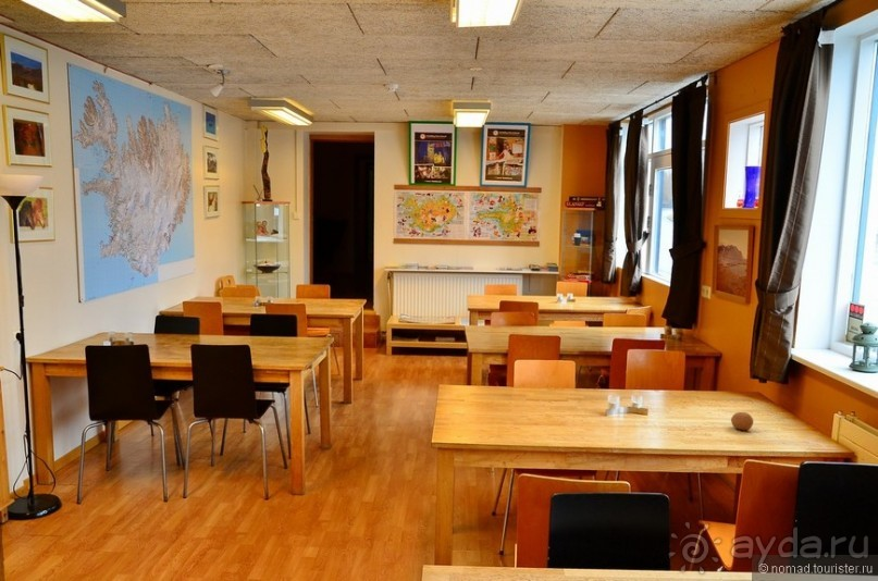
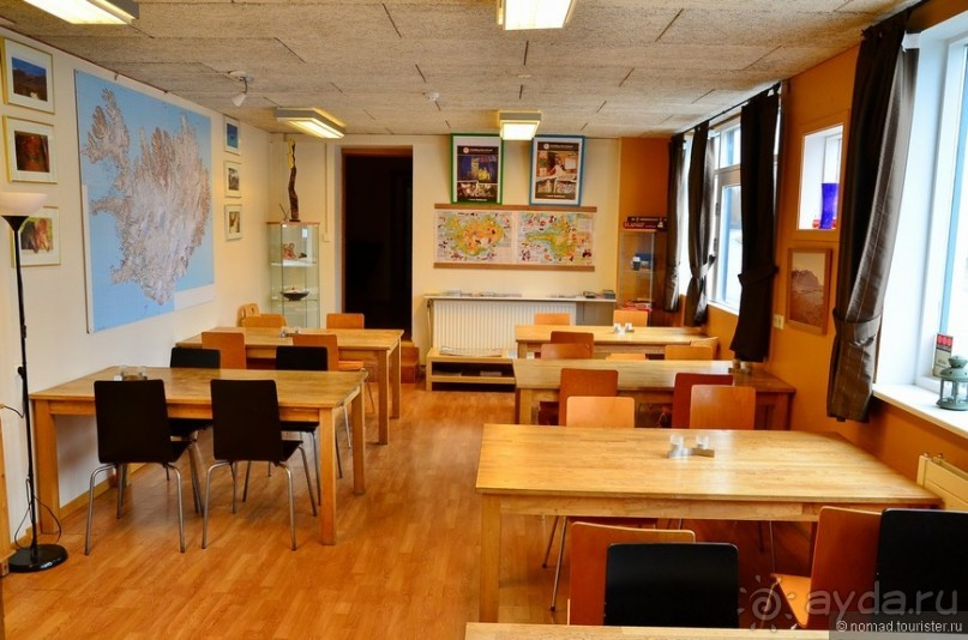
- fruit (742, 420)
